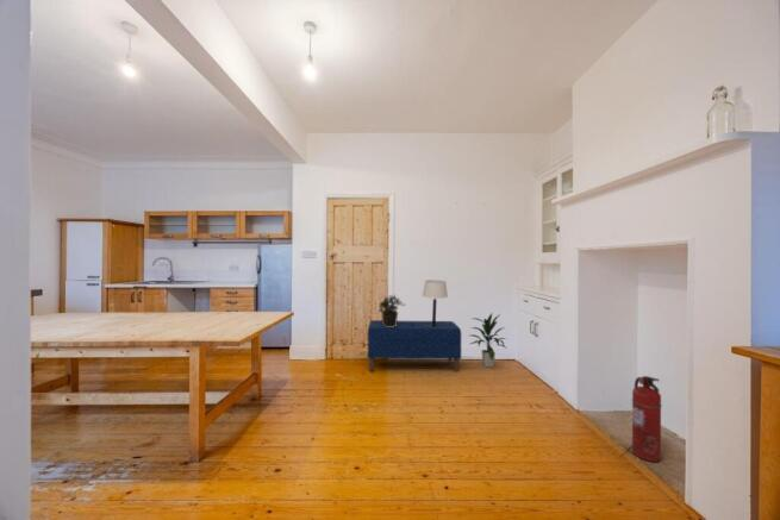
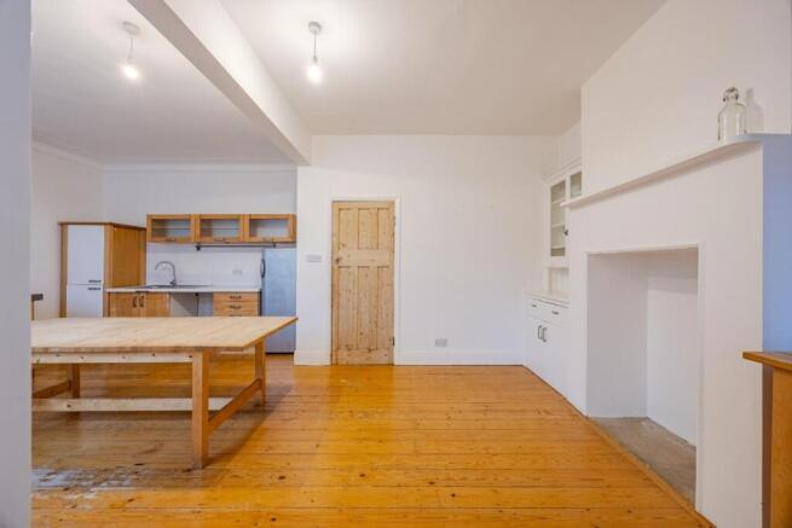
- potted plant (391, 309)
- bench (412, 344)
- fire extinguisher (645, 414)
- table lamp (433, 303)
- indoor plant (487, 339)
